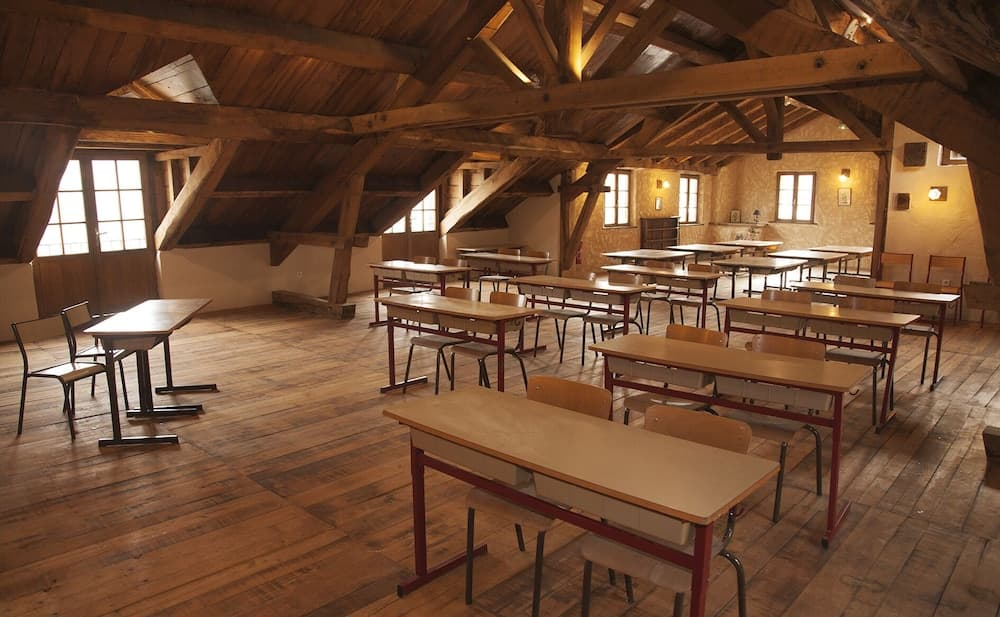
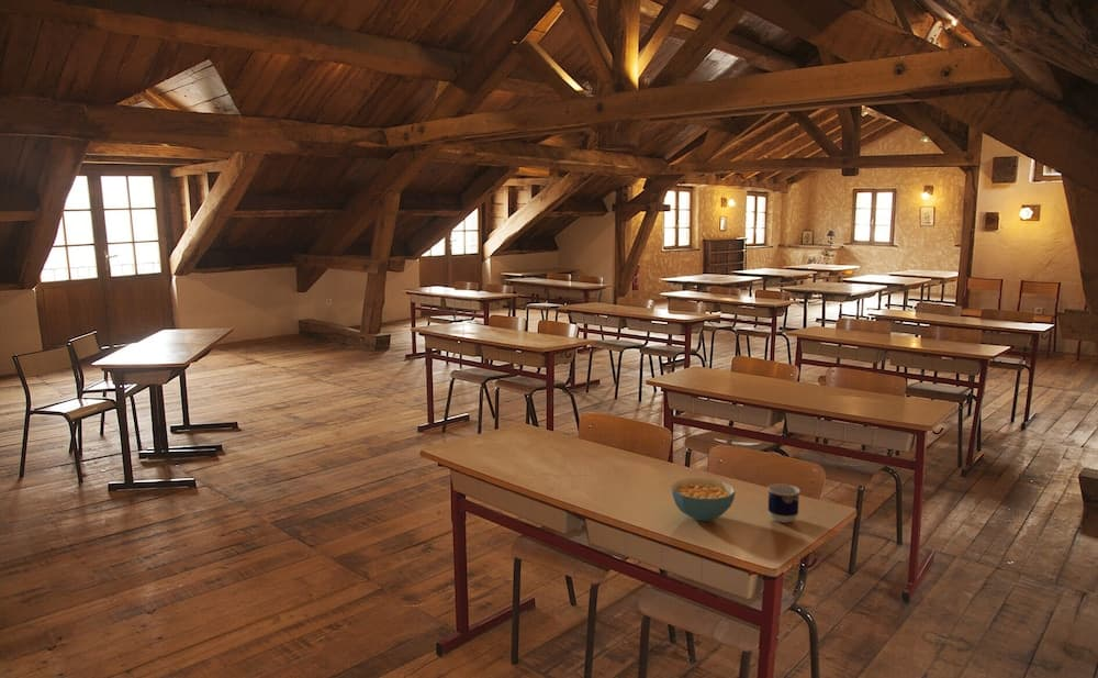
+ cup (780, 504)
+ cereal bowl (702, 502)
